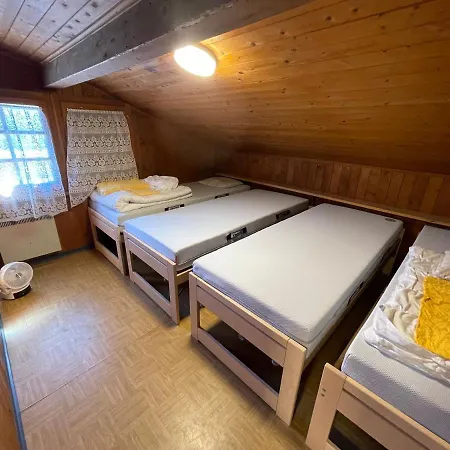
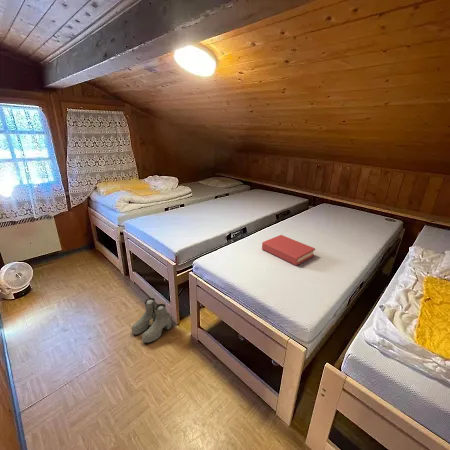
+ hardback book (287, 248)
+ boots (151, 318)
